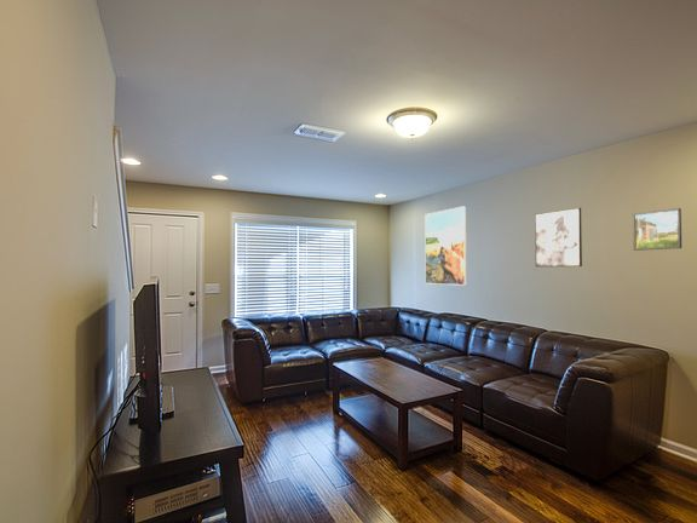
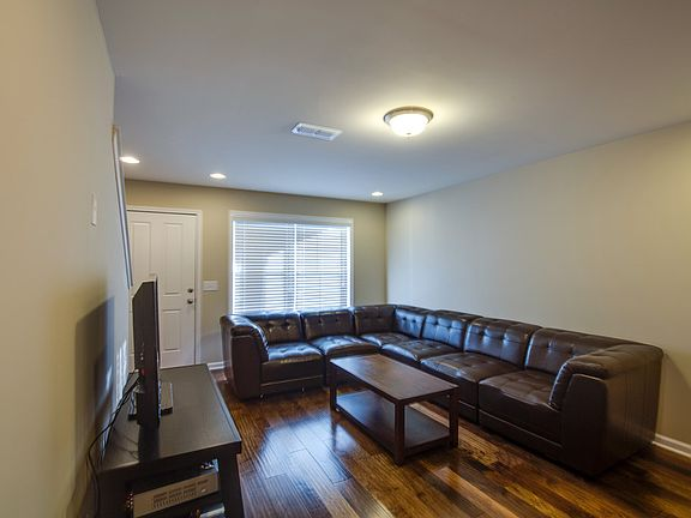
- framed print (444, 247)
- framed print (656, 230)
- wall art (557, 238)
